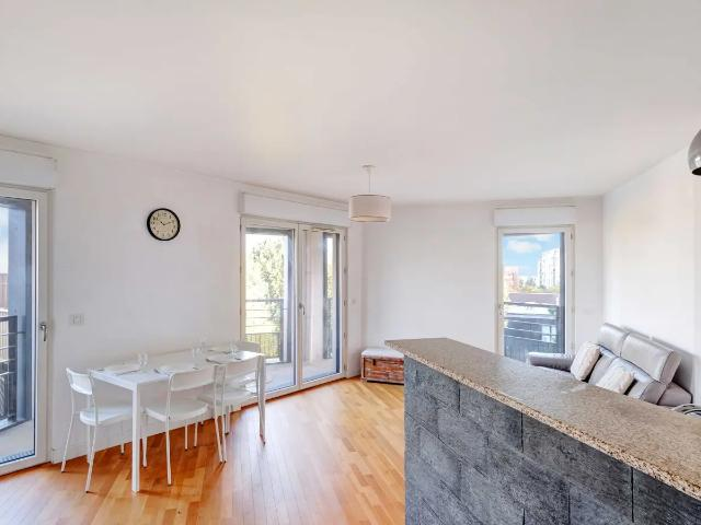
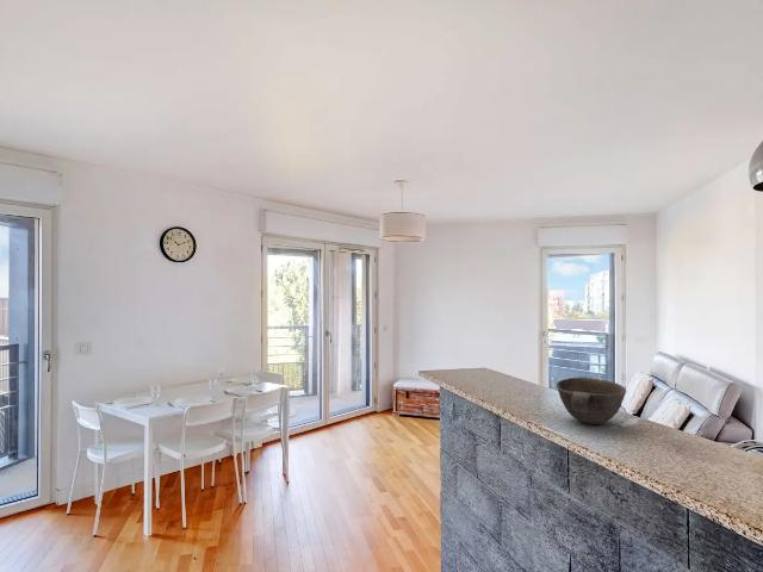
+ bowl (590, 403)
